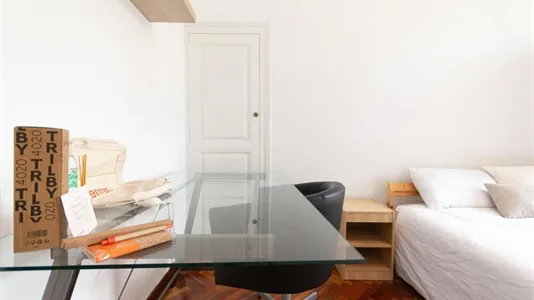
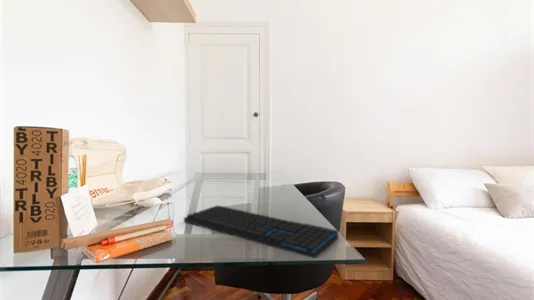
+ keyboard (257, 224)
